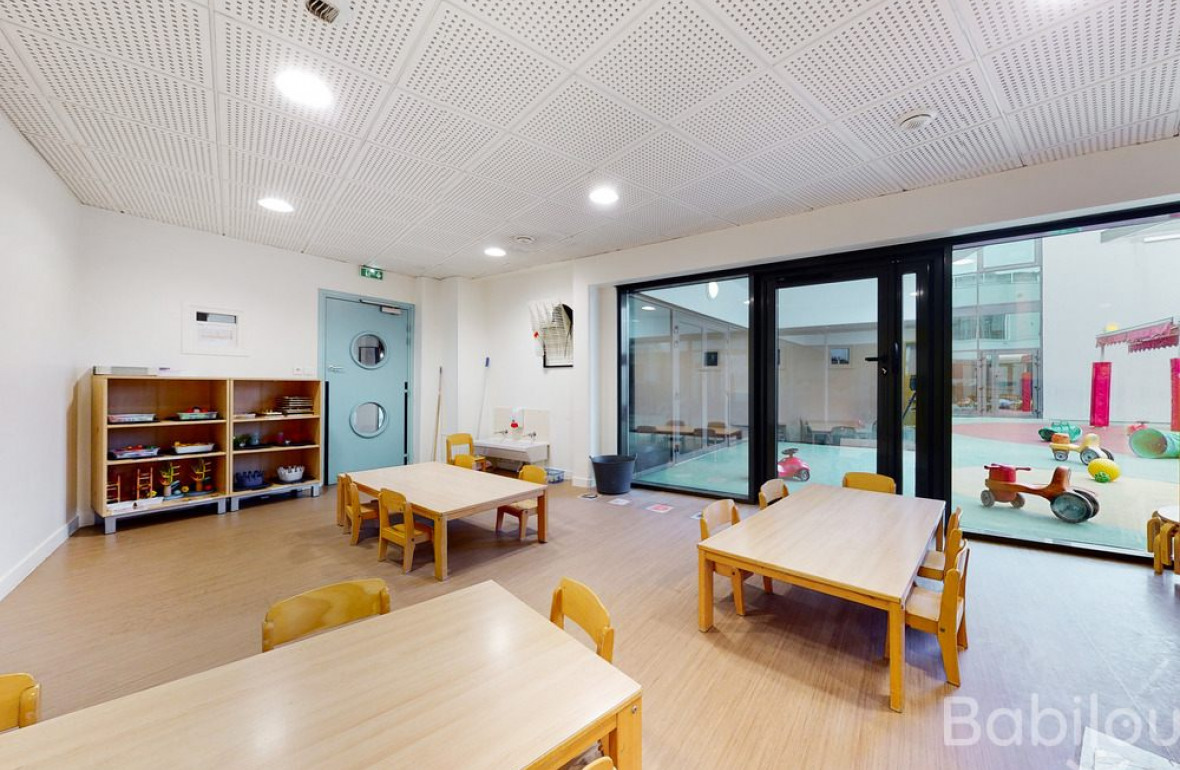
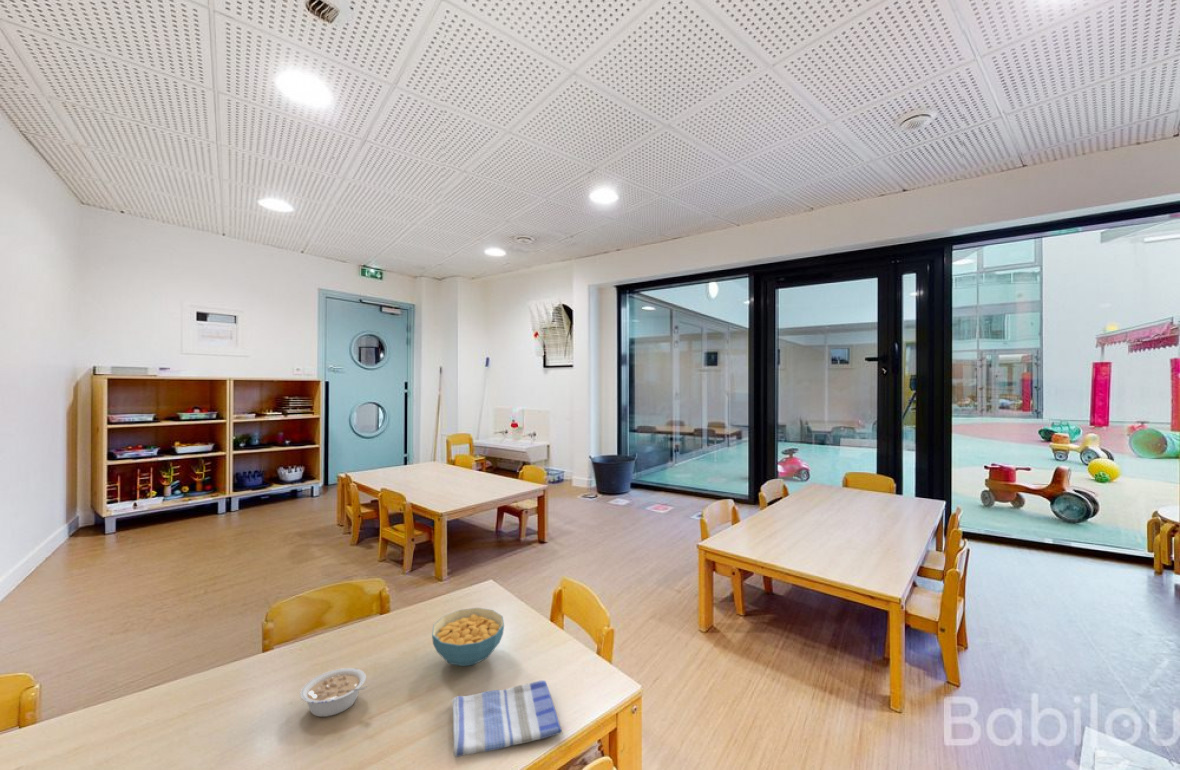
+ dish towel (504, 714)
+ cereal bowl (468, 642)
+ legume (336, 691)
